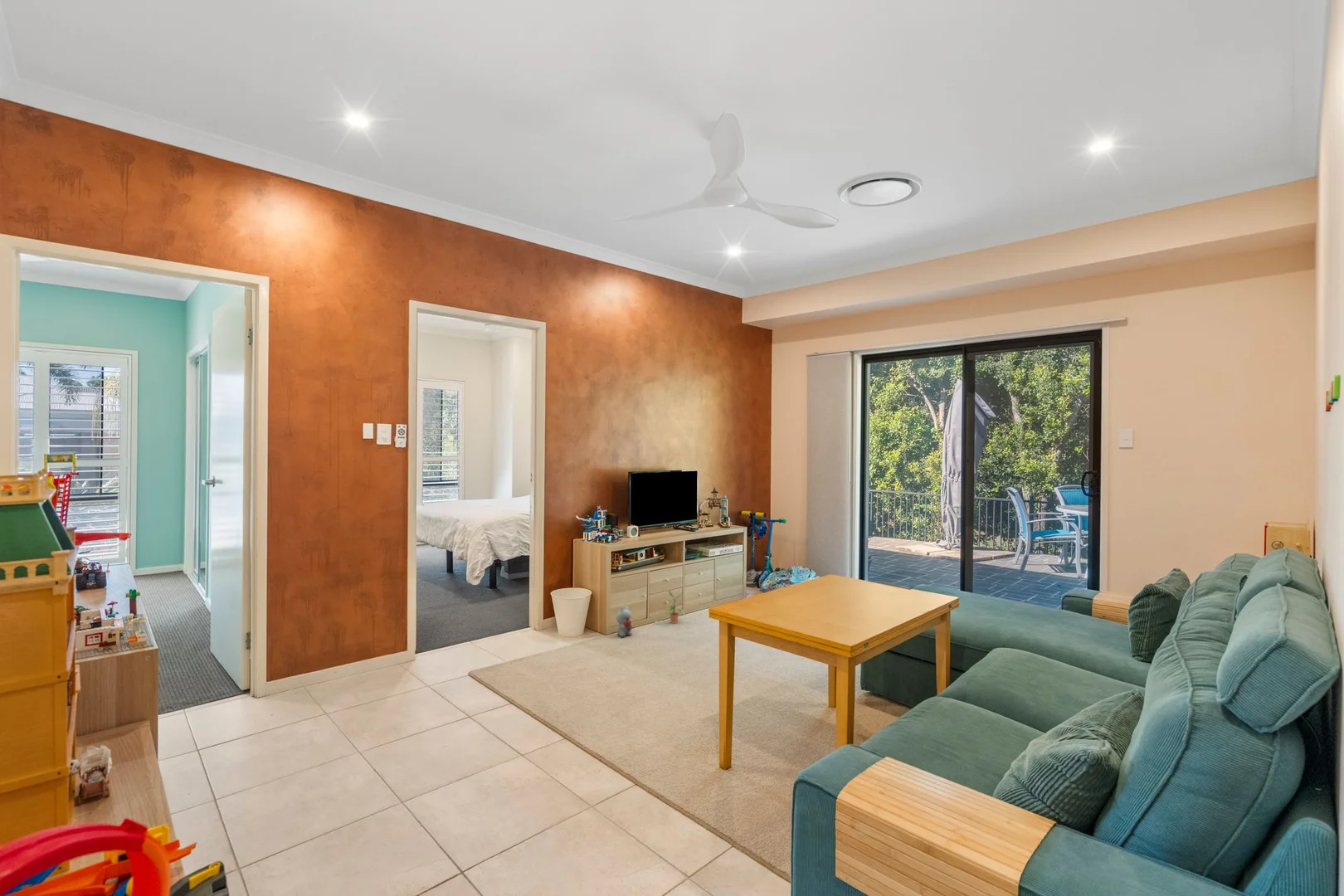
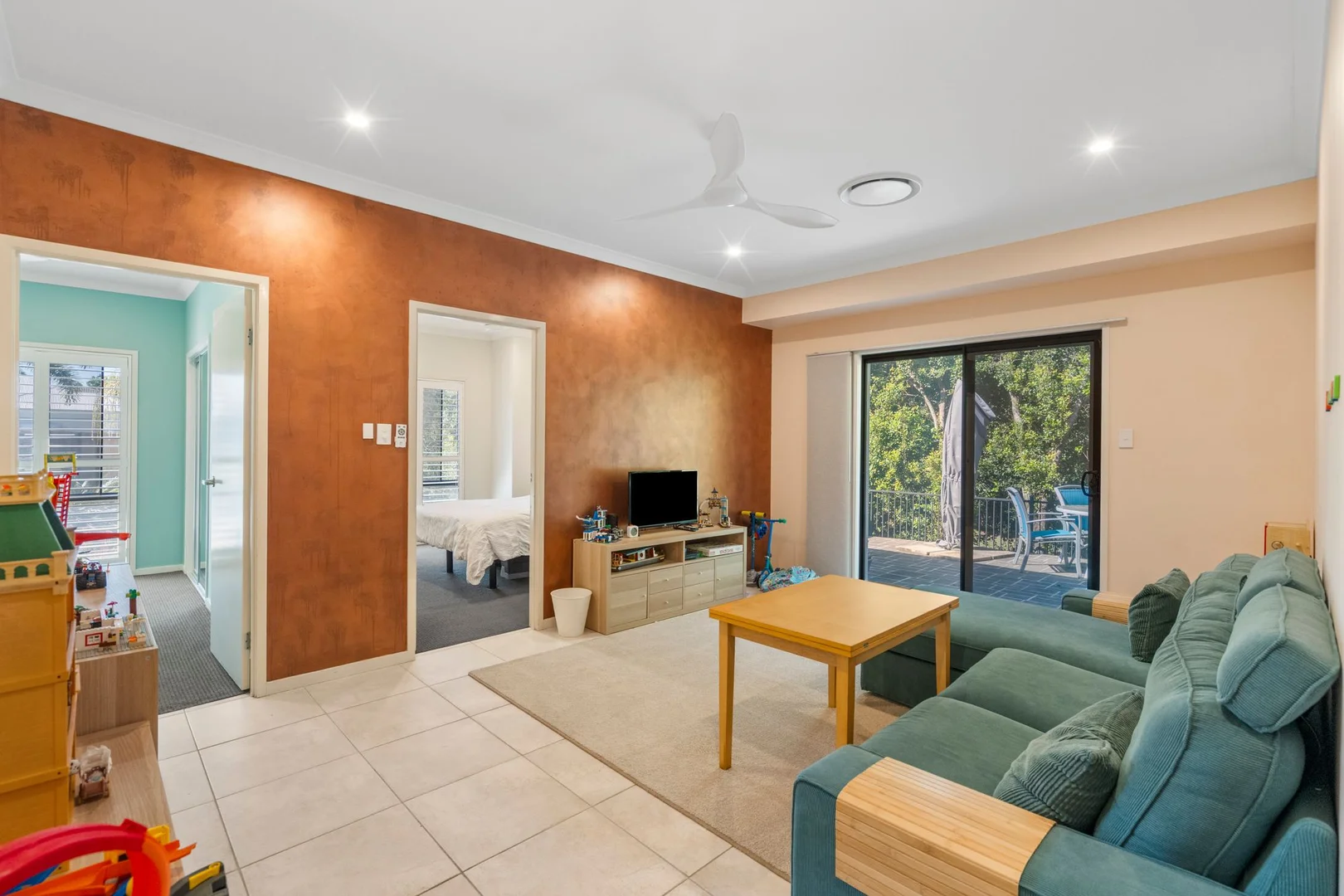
- potted plant (672, 606)
- plush toy (624, 620)
